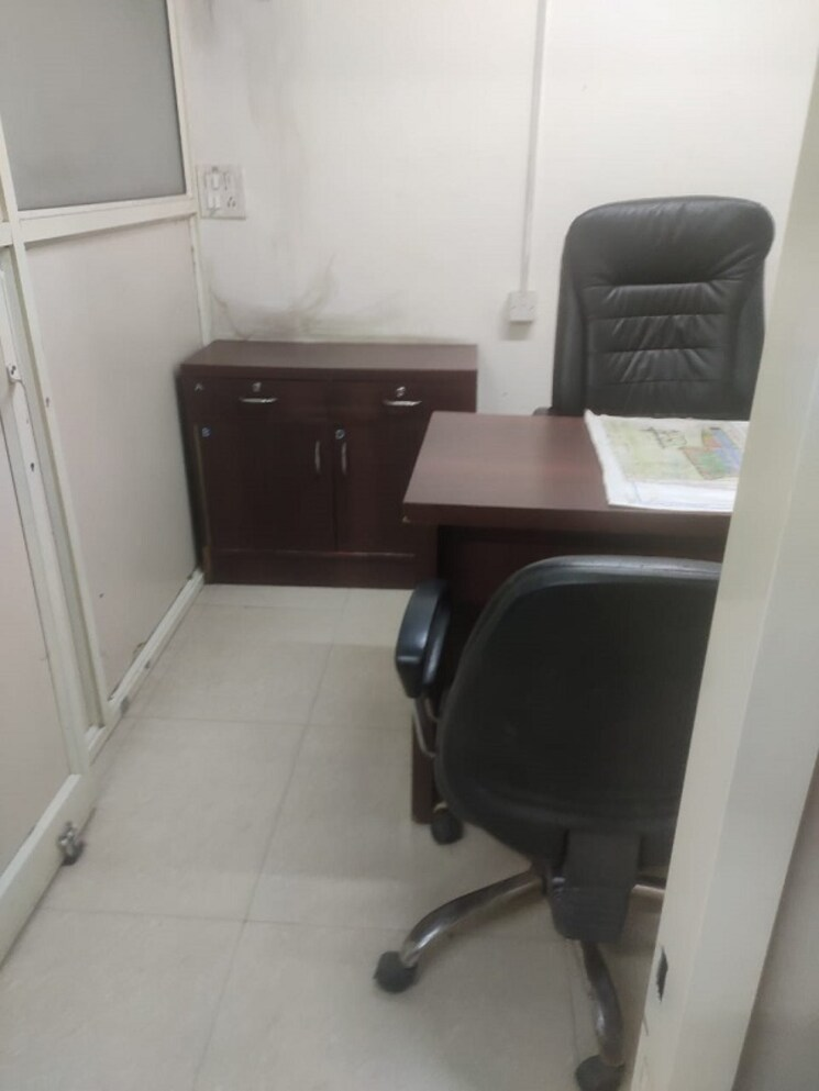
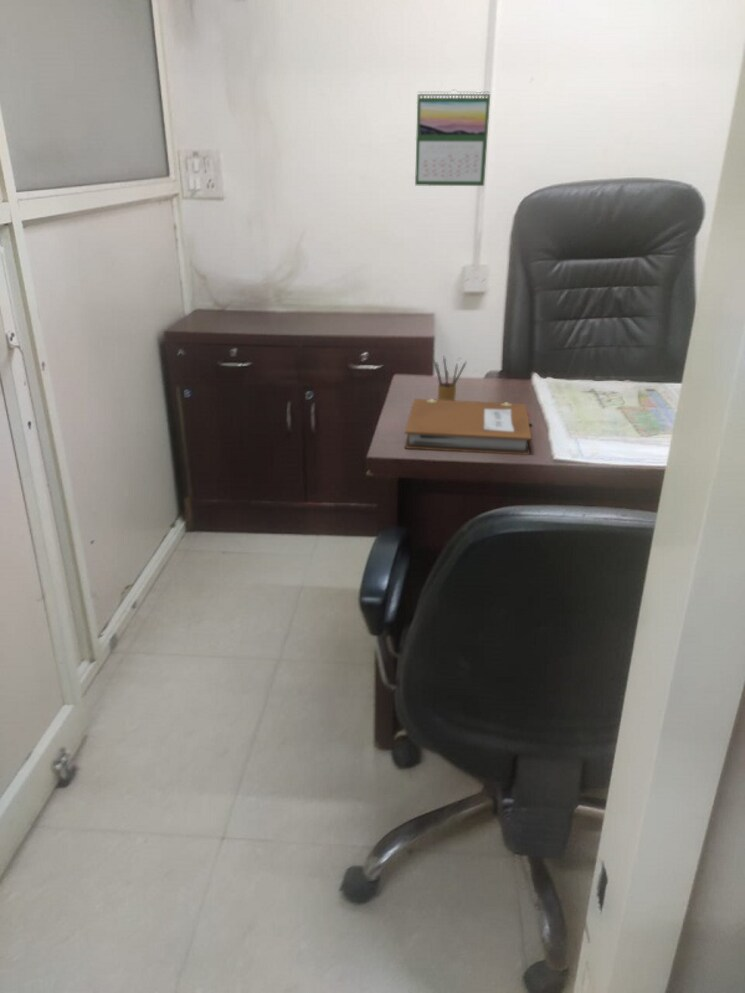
+ pencil box (447, 380)
+ notebook (471, 423)
+ calendar (451, 138)
